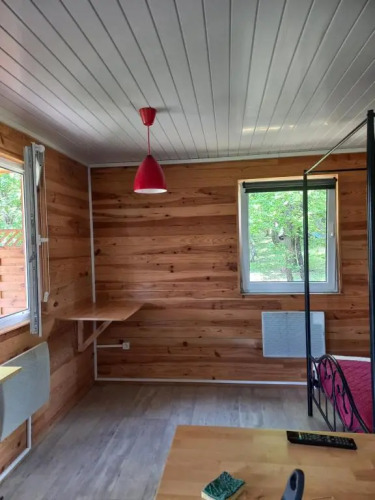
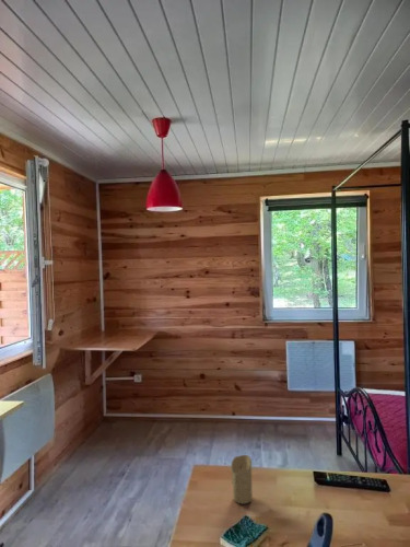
+ candle (242, 478)
